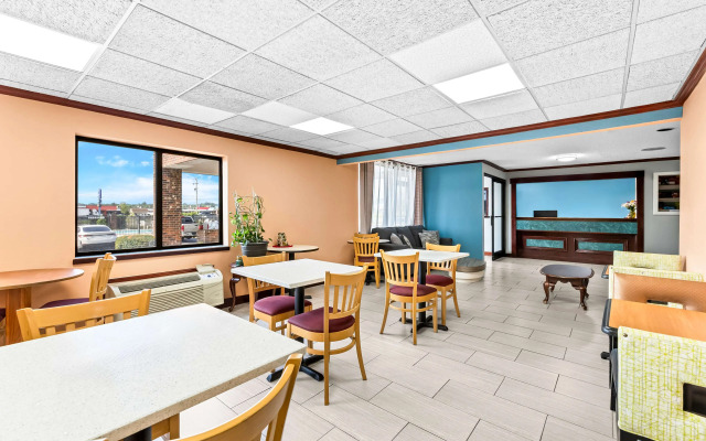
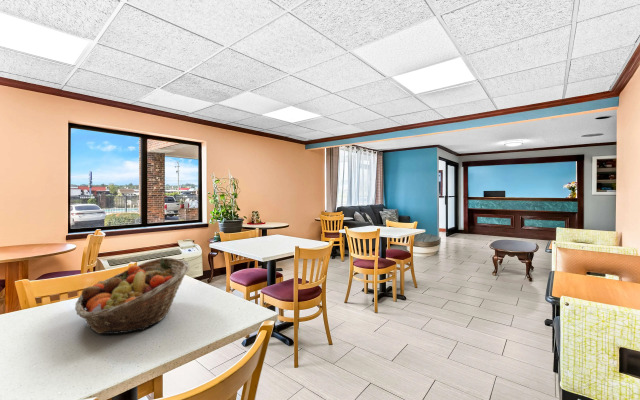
+ fruit basket (136, 290)
